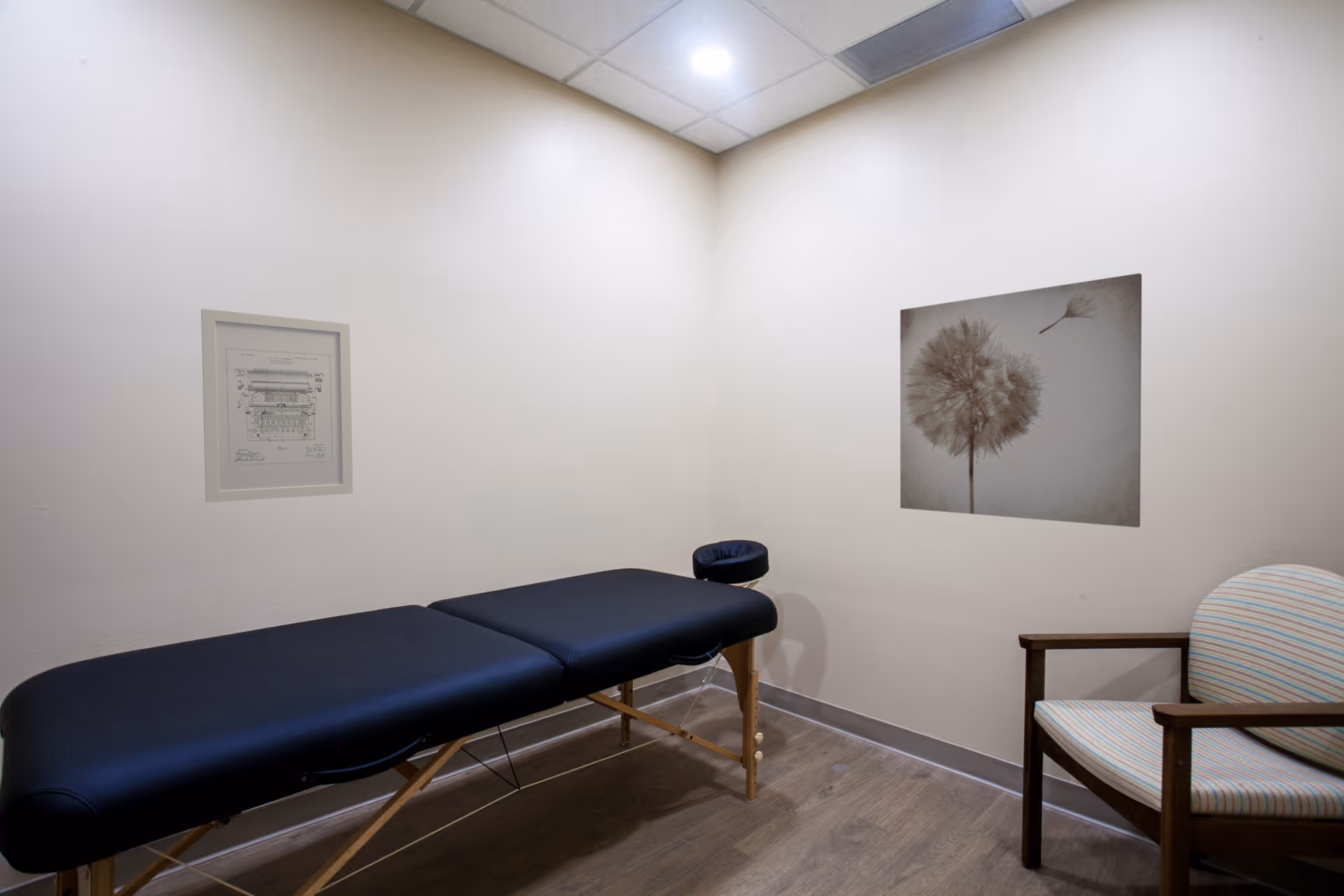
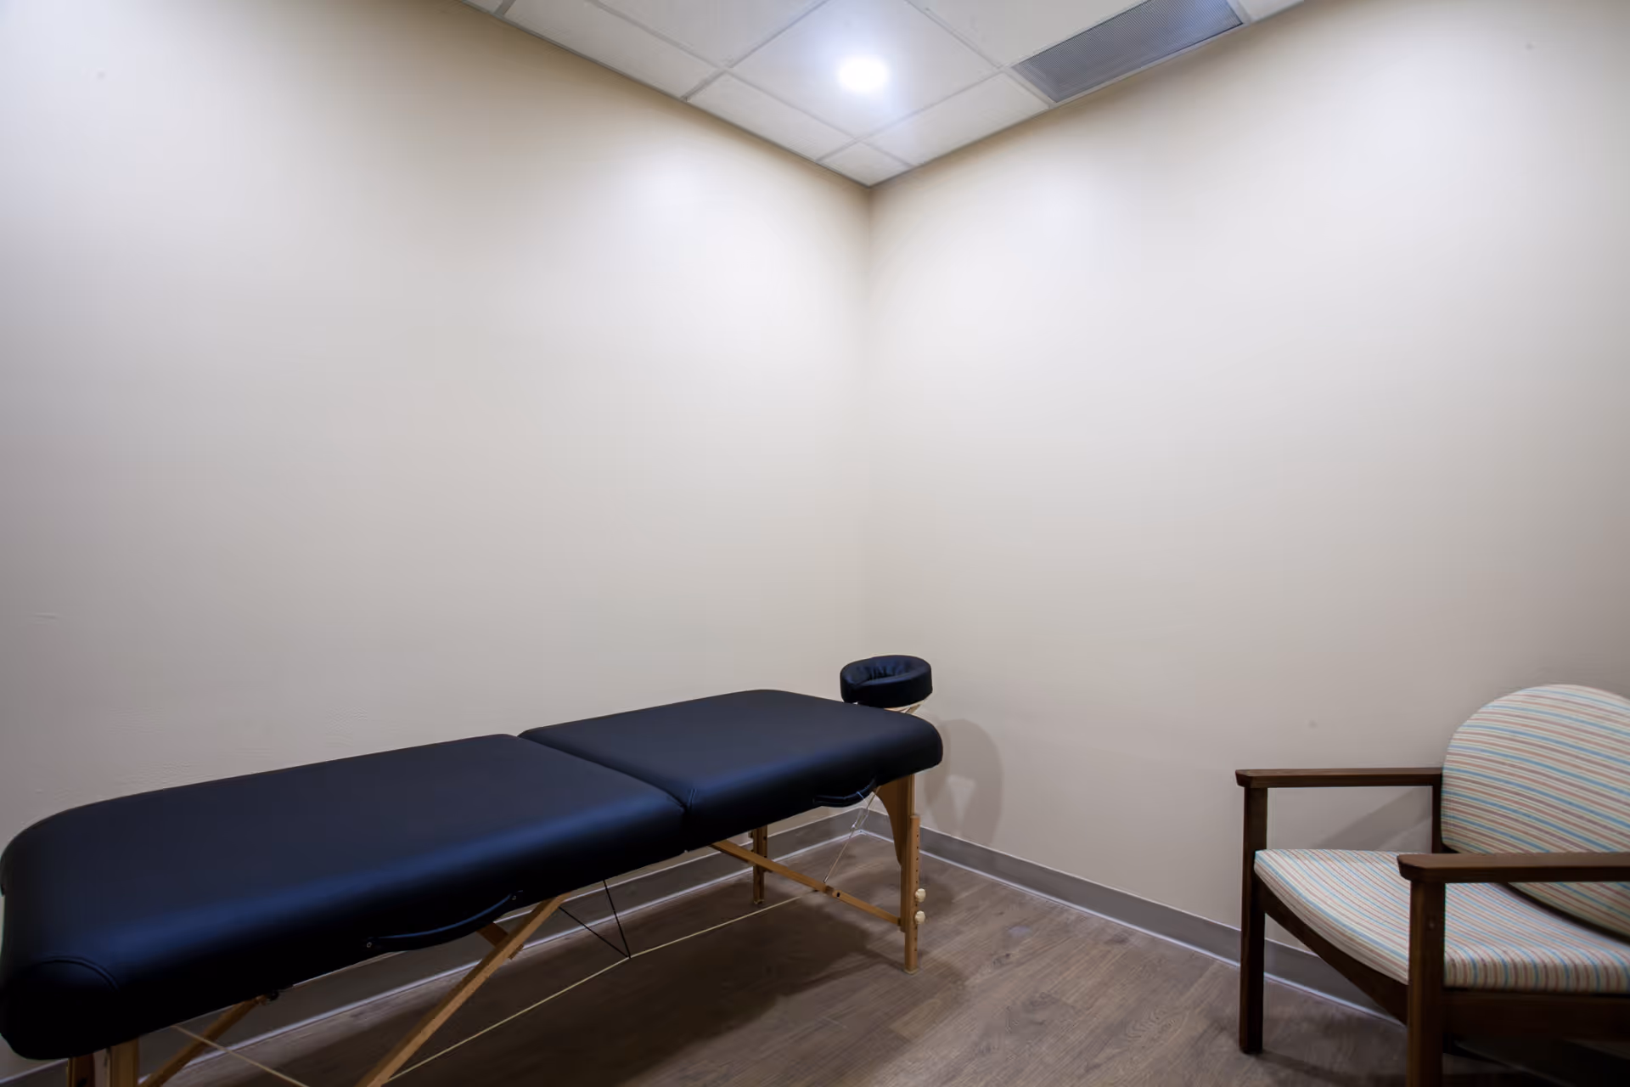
- wall art (1006, 405)
- wall art (282, 407)
